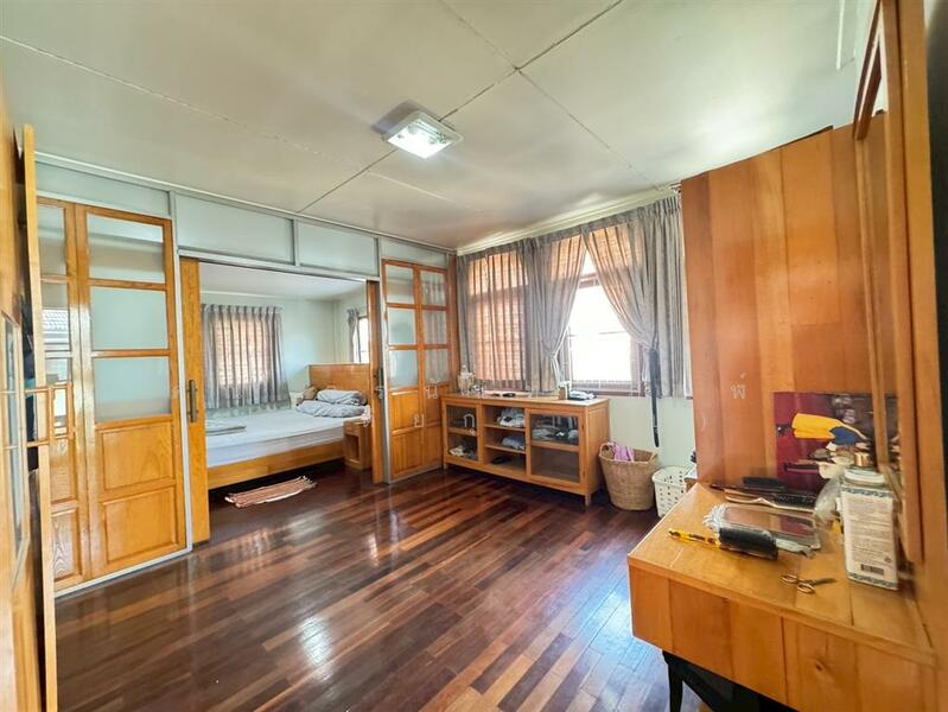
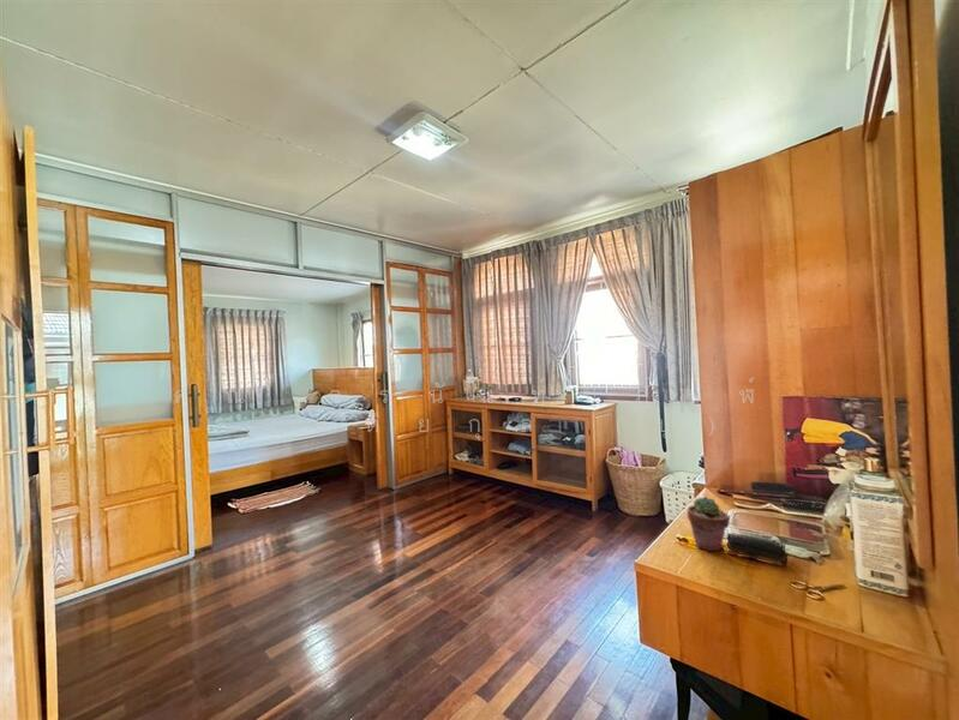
+ potted succulent (707, 521)
